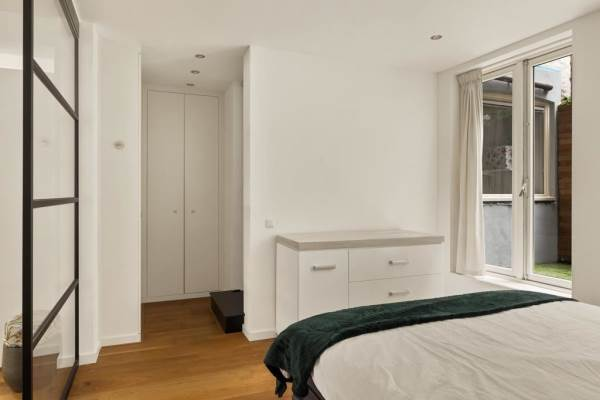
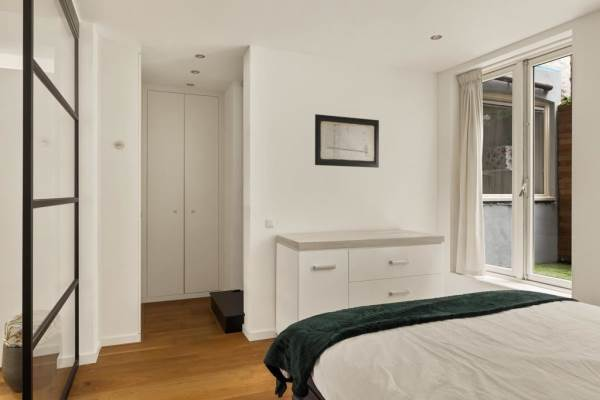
+ wall art (348, 141)
